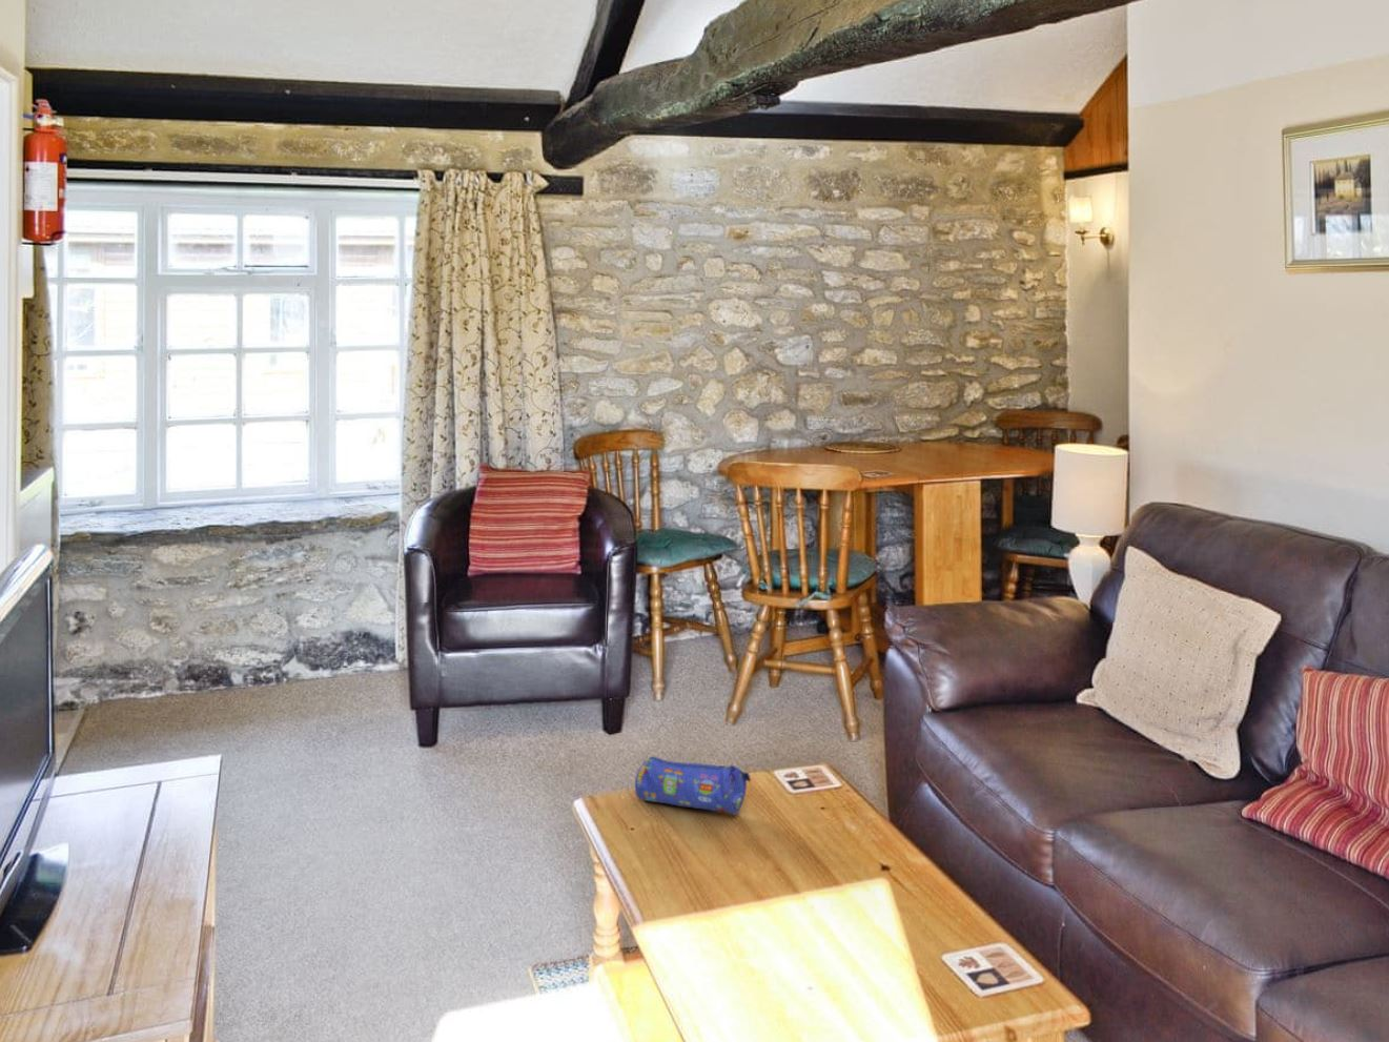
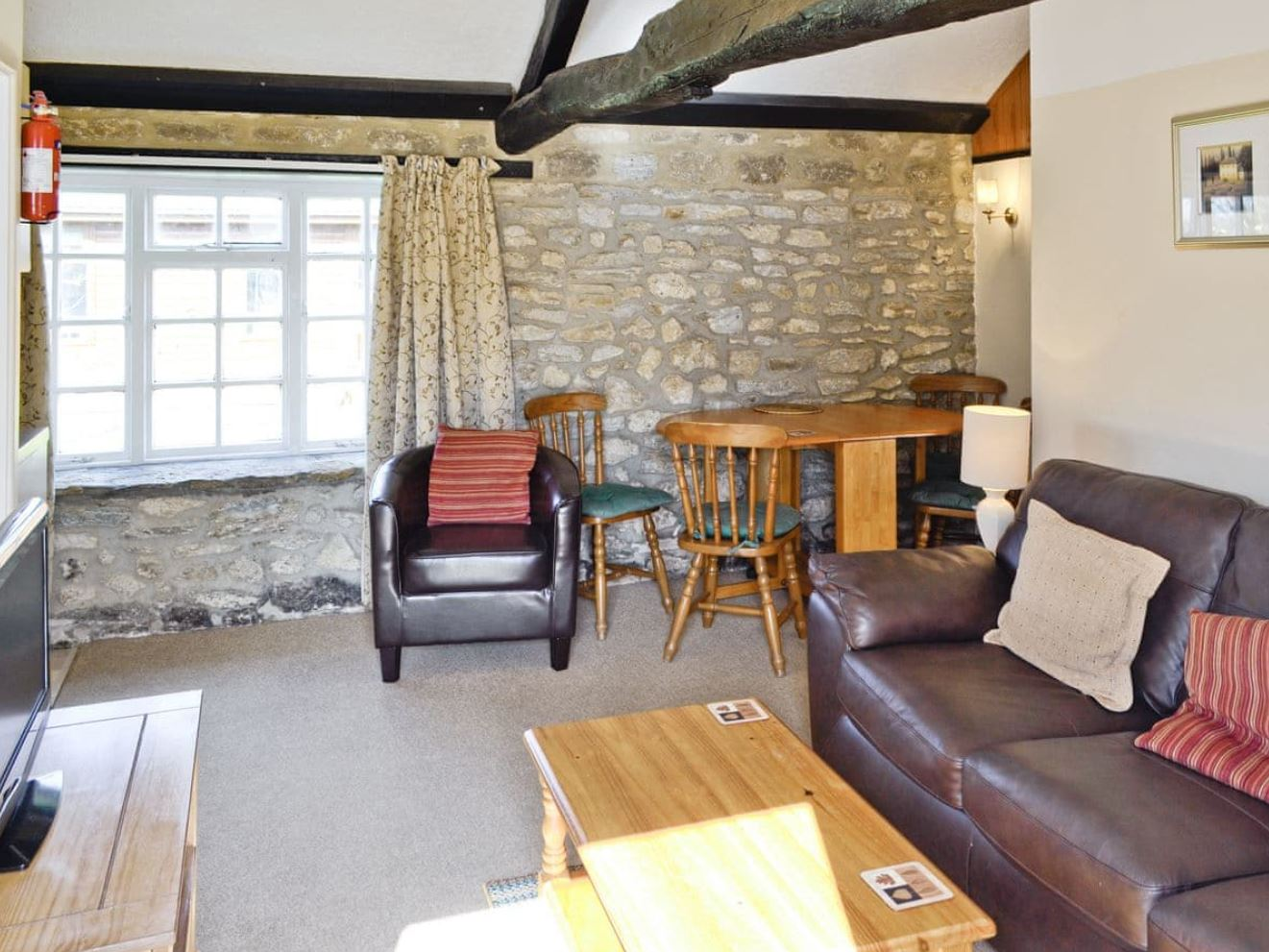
- pencil case (691, 784)
